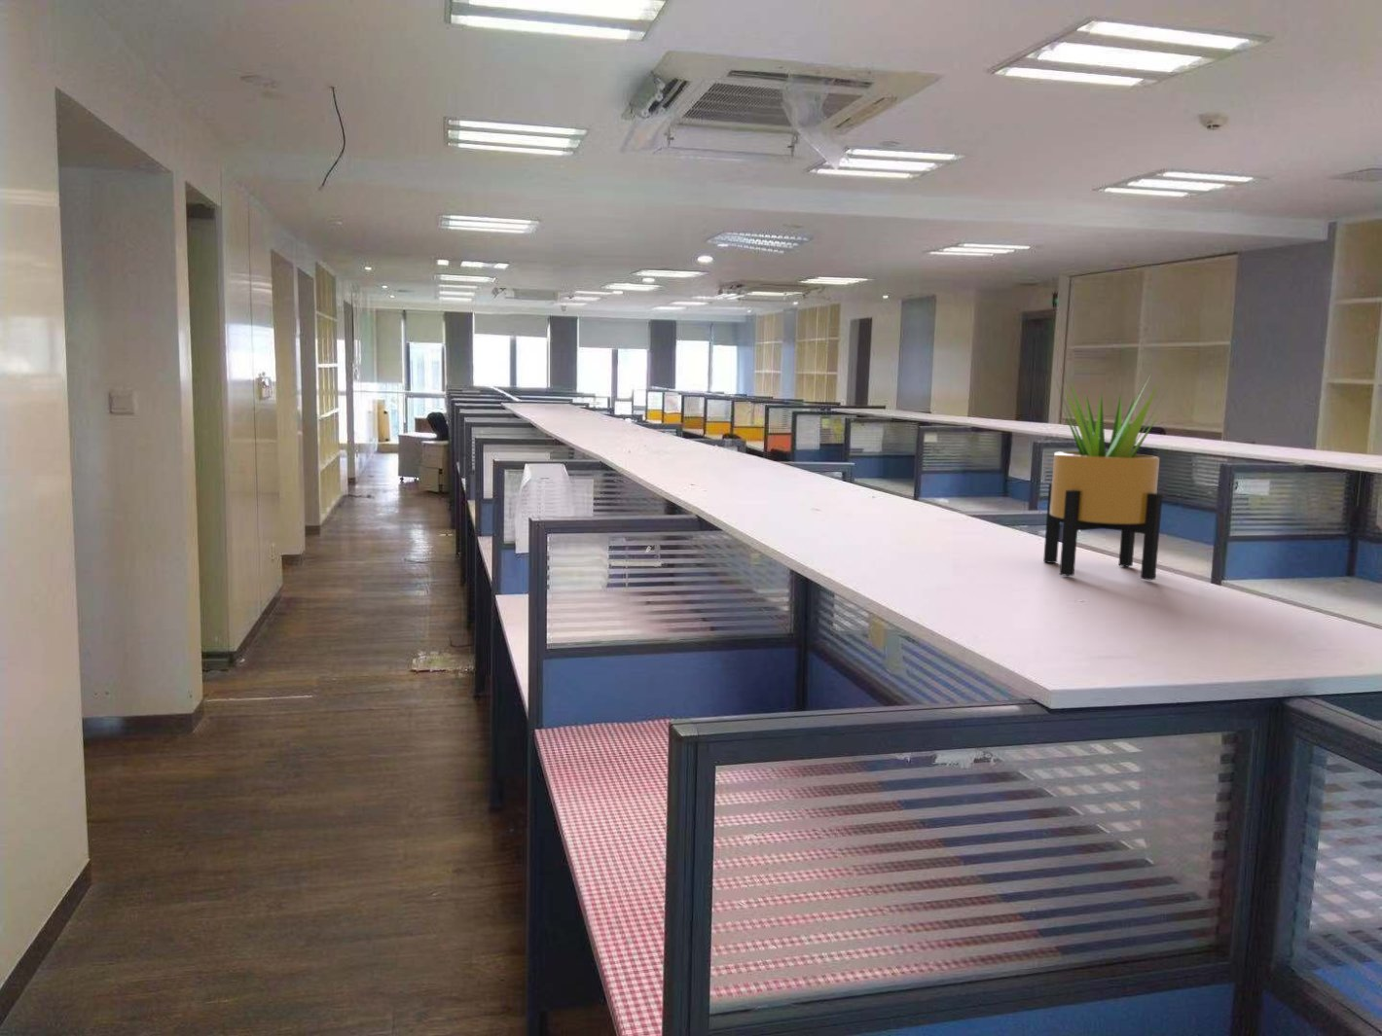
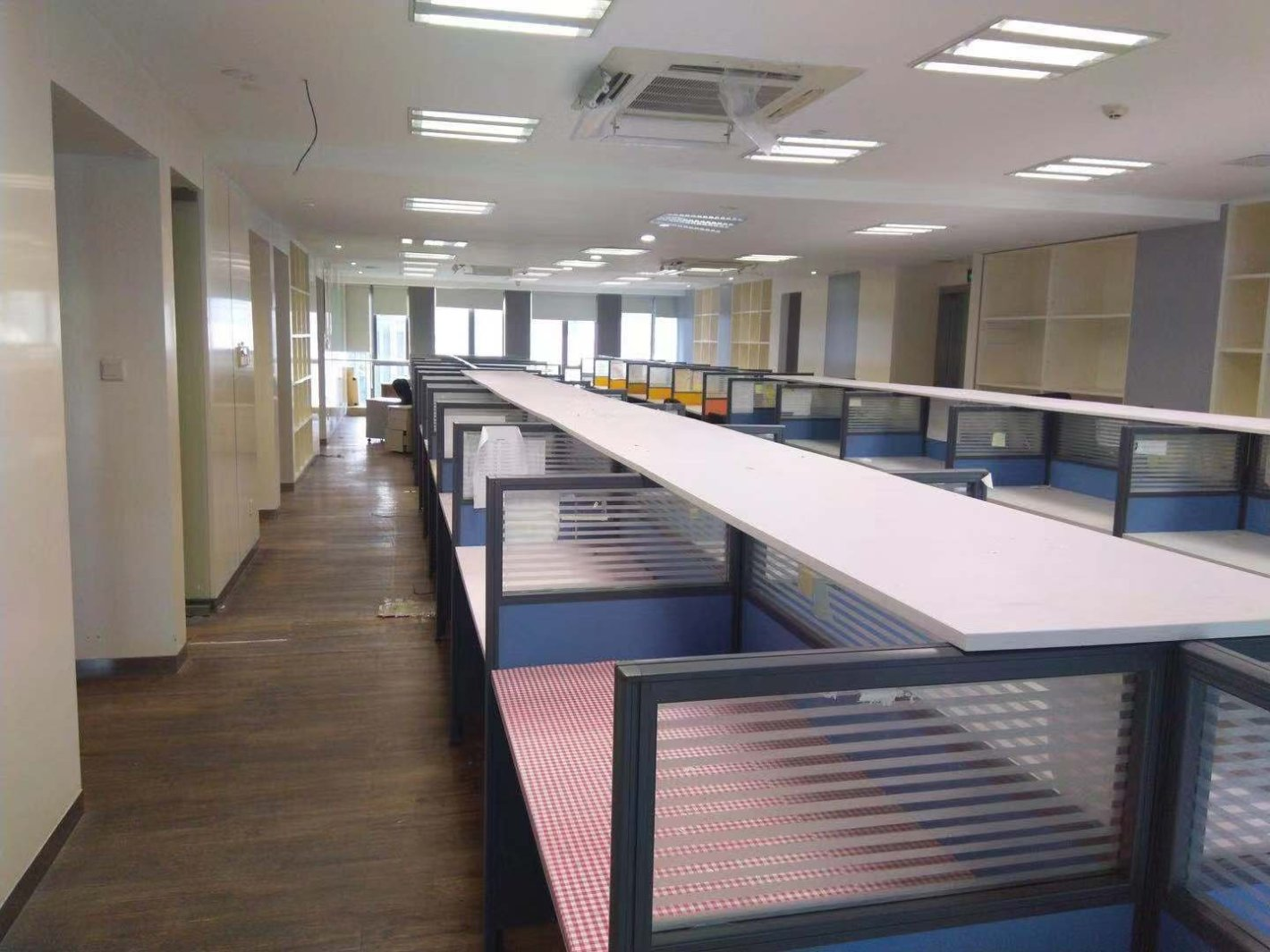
- potted plant (1103, 471)
